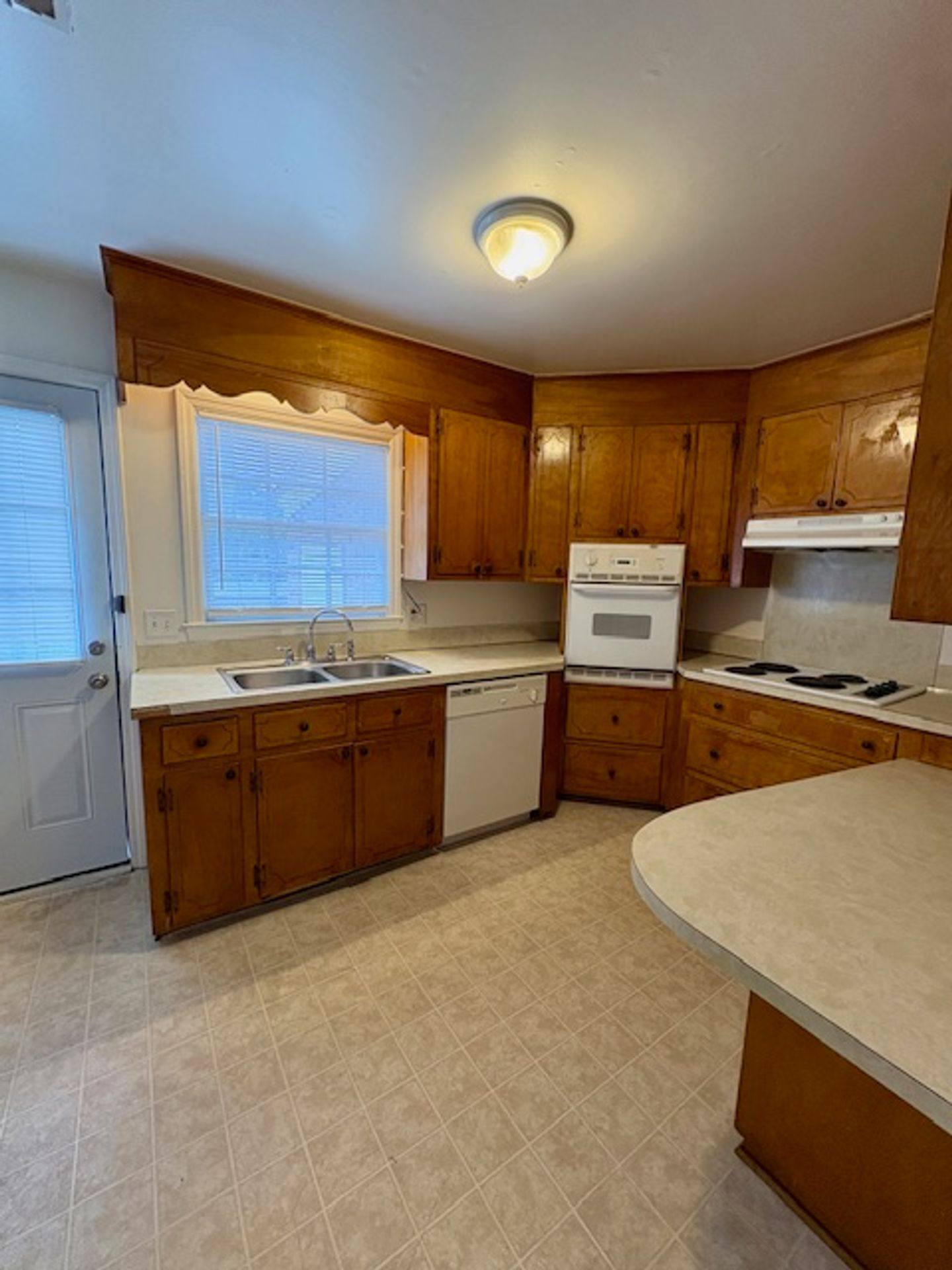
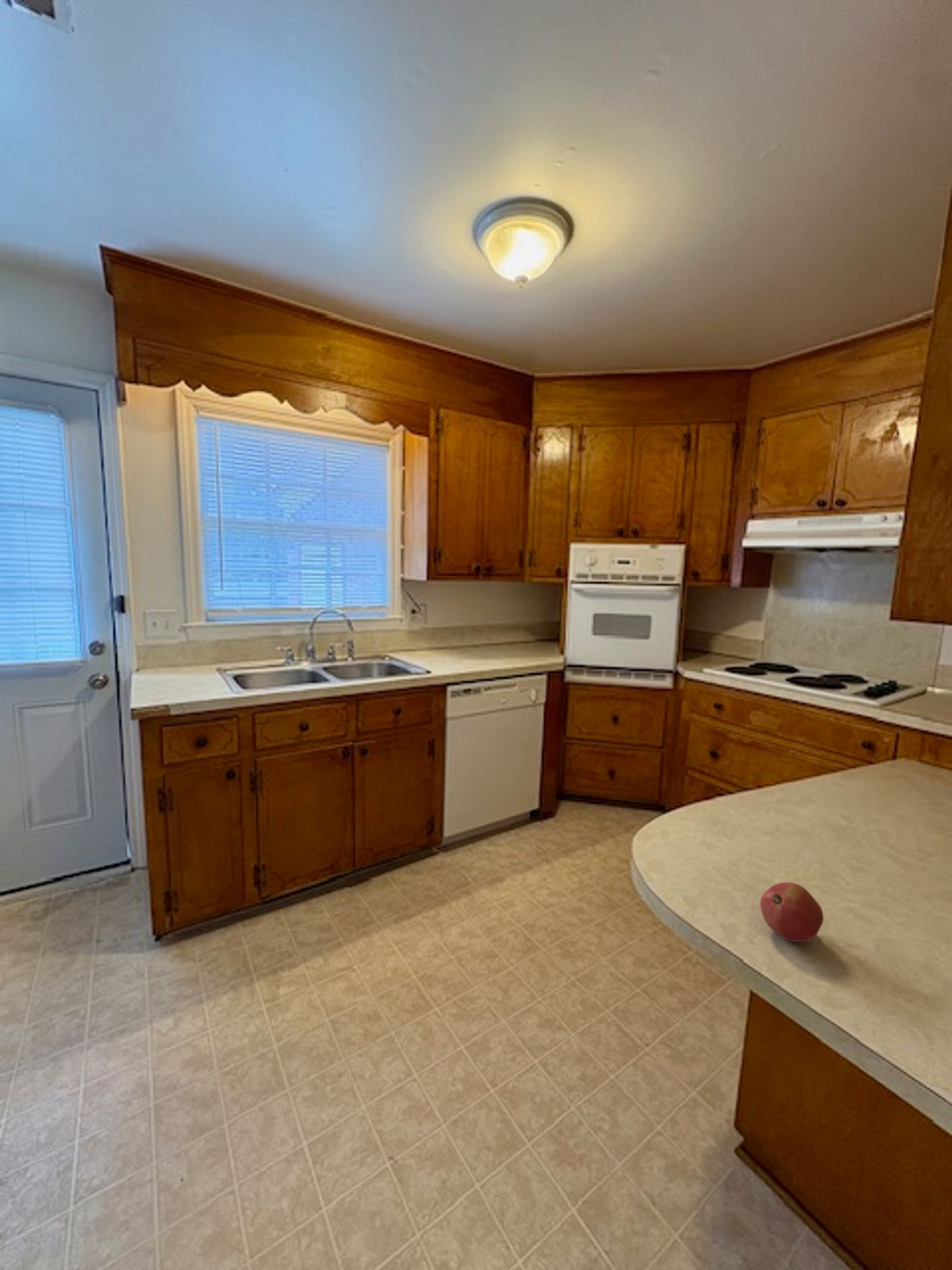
+ fruit (792, 910)
